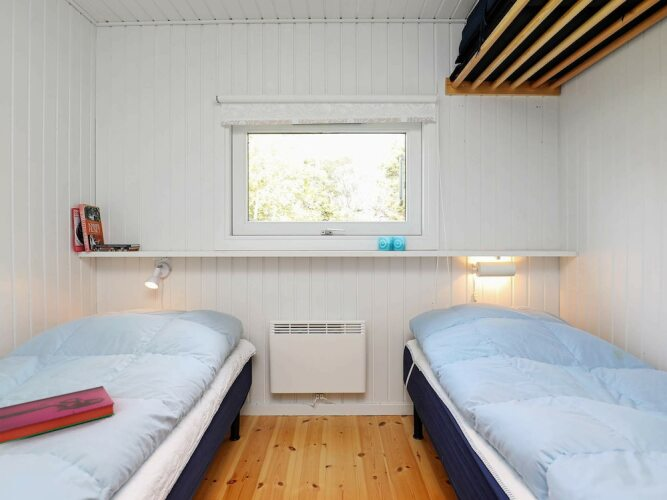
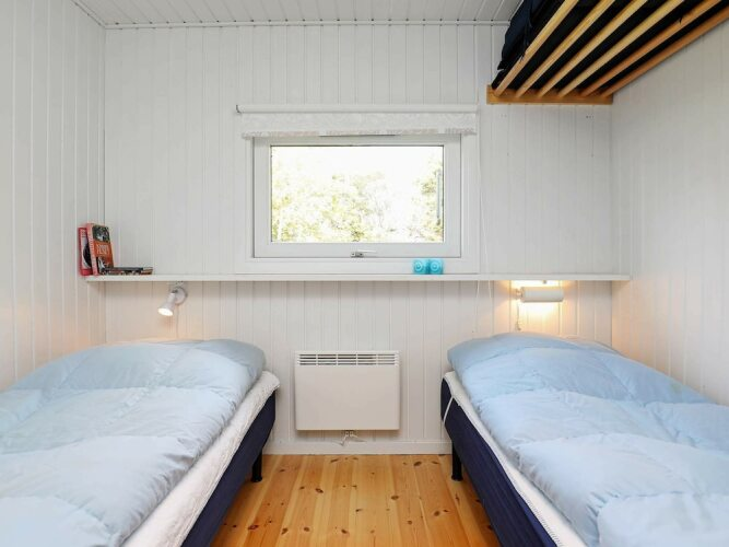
- hardback book (57, 411)
